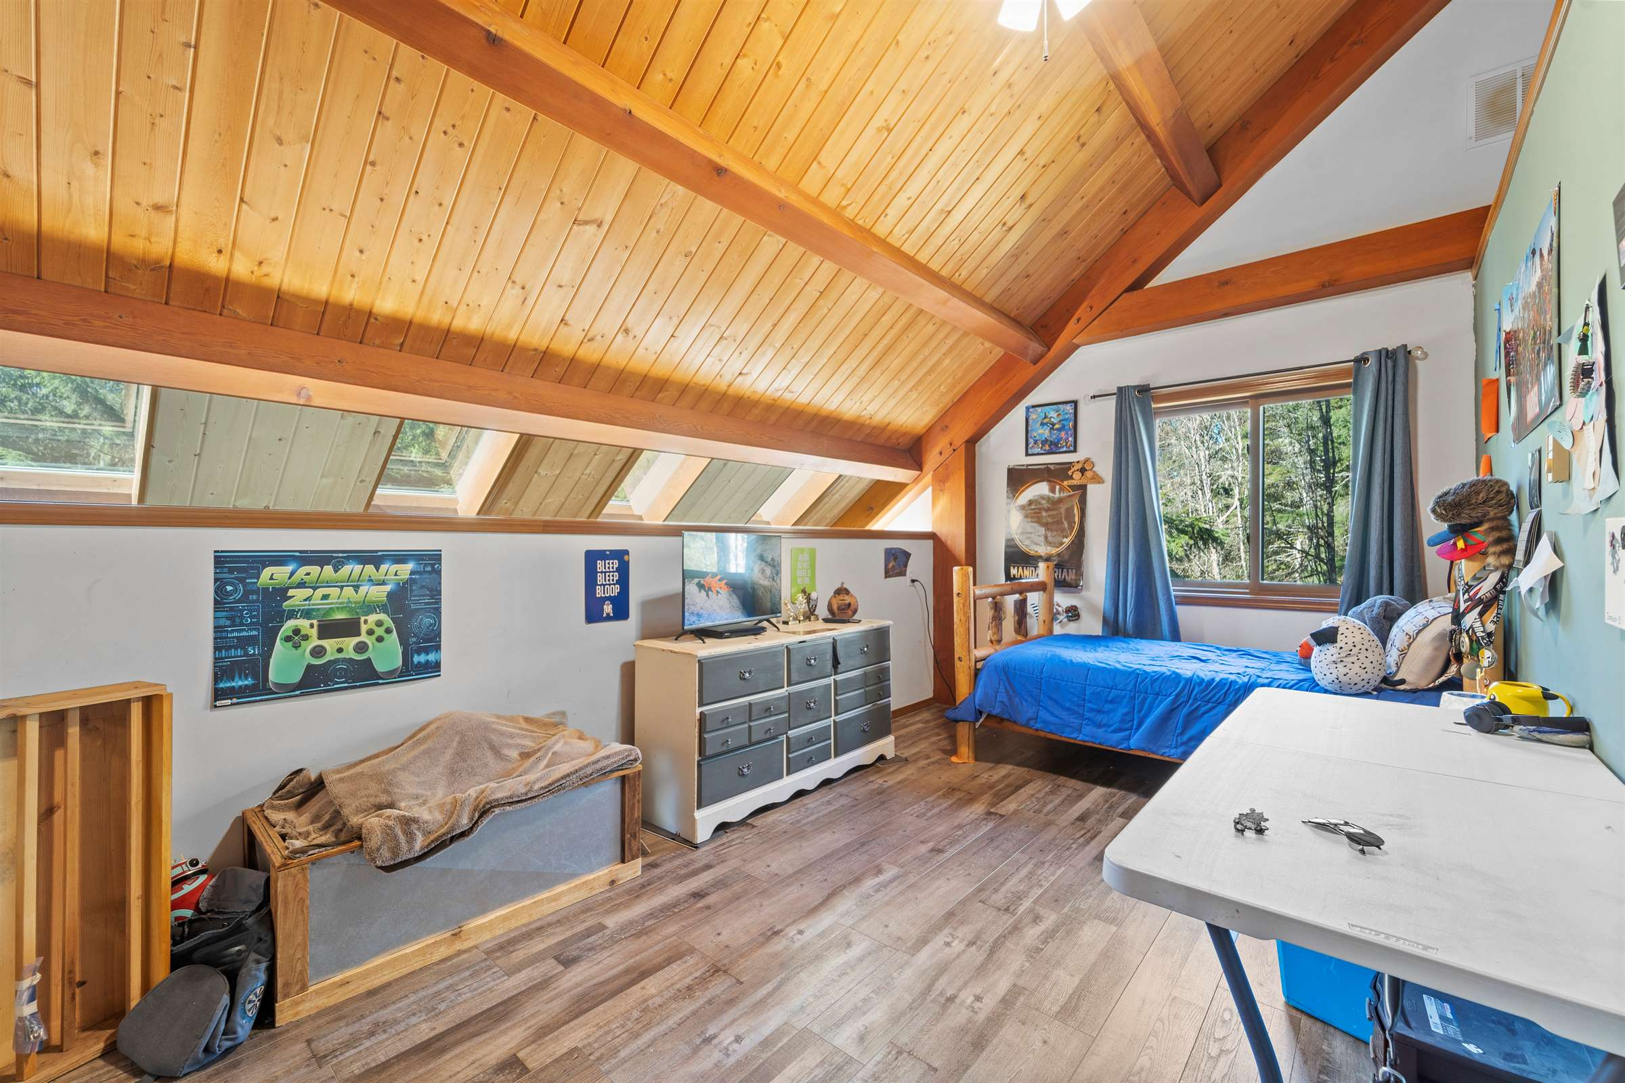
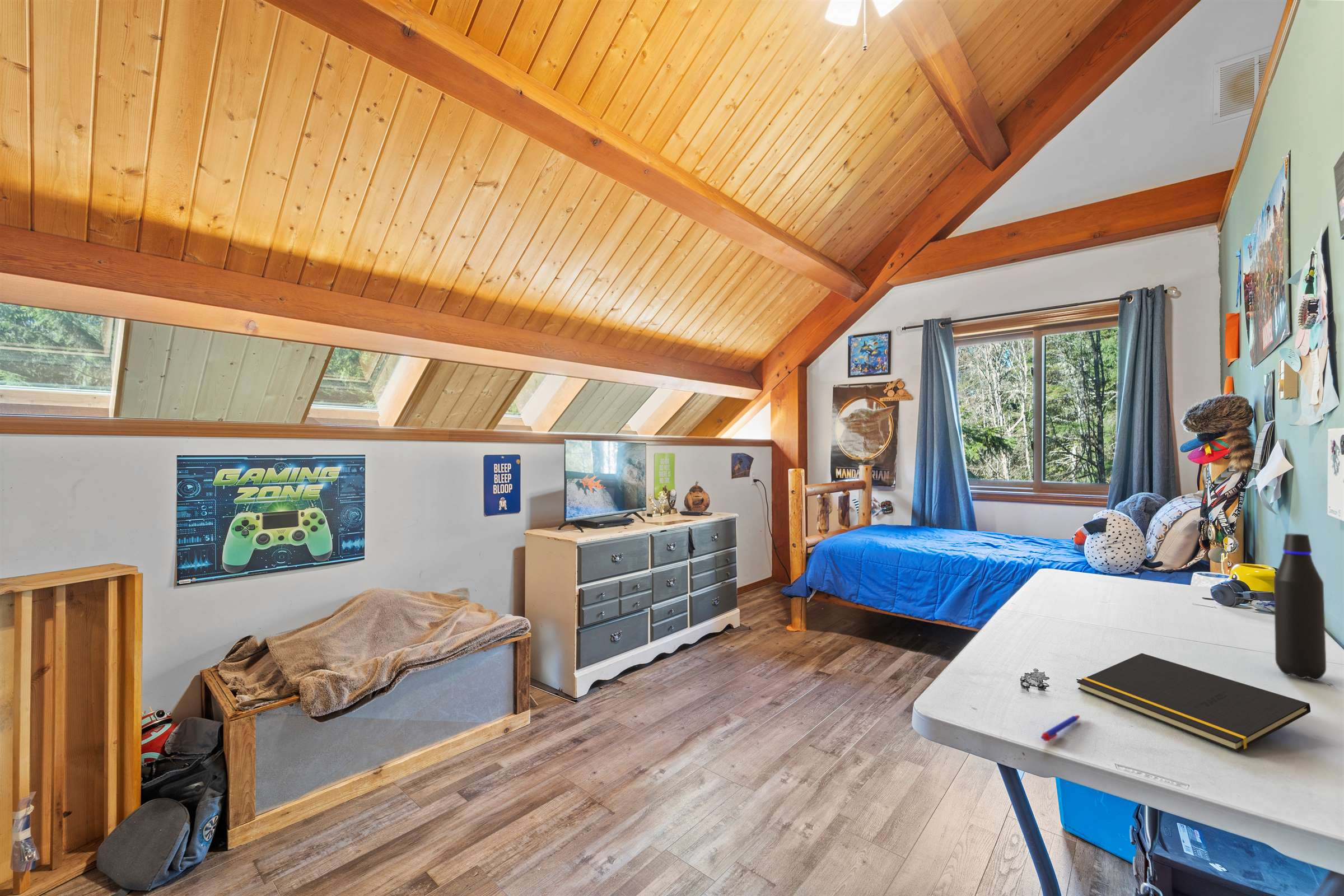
+ water bottle (1299, 605)
+ notepad (1183, 695)
+ pen (1062, 726)
